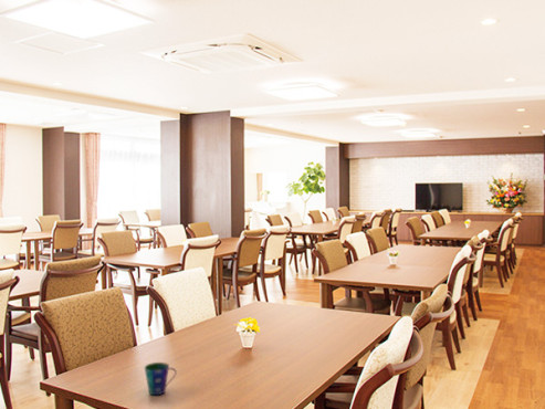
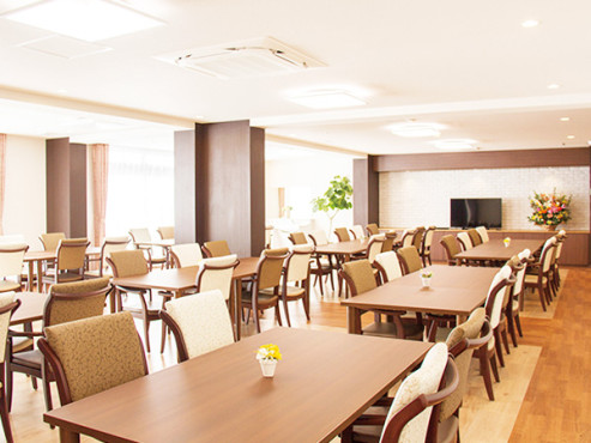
- cup (160, 379)
